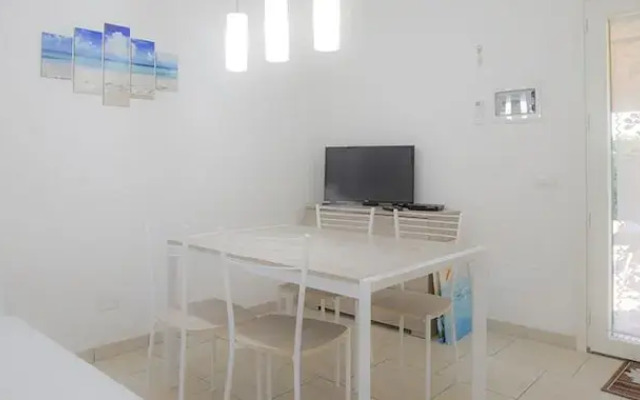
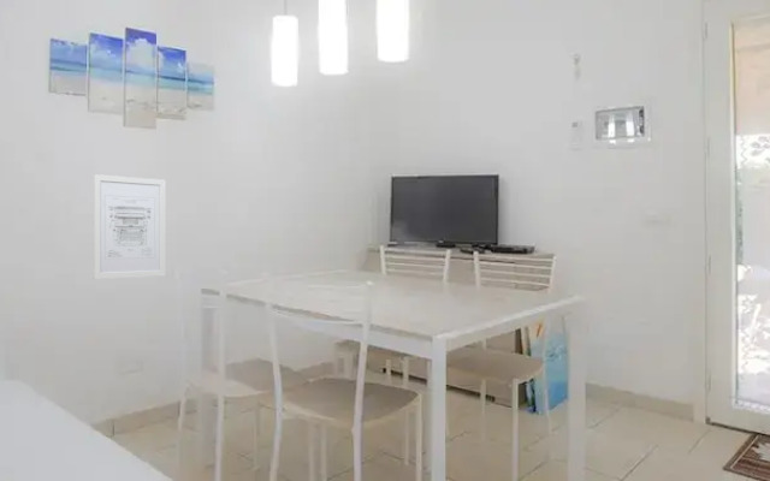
+ wall art (130, 227)
